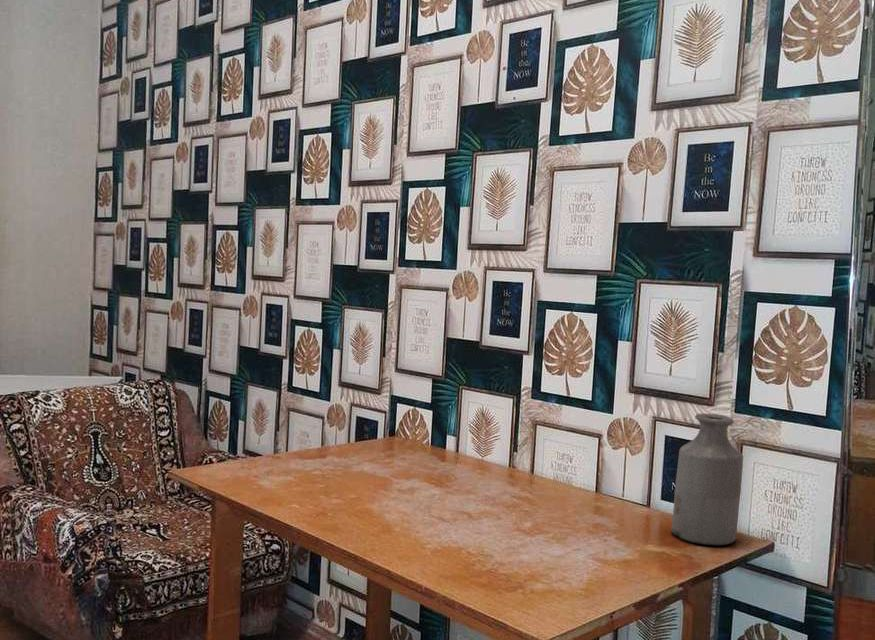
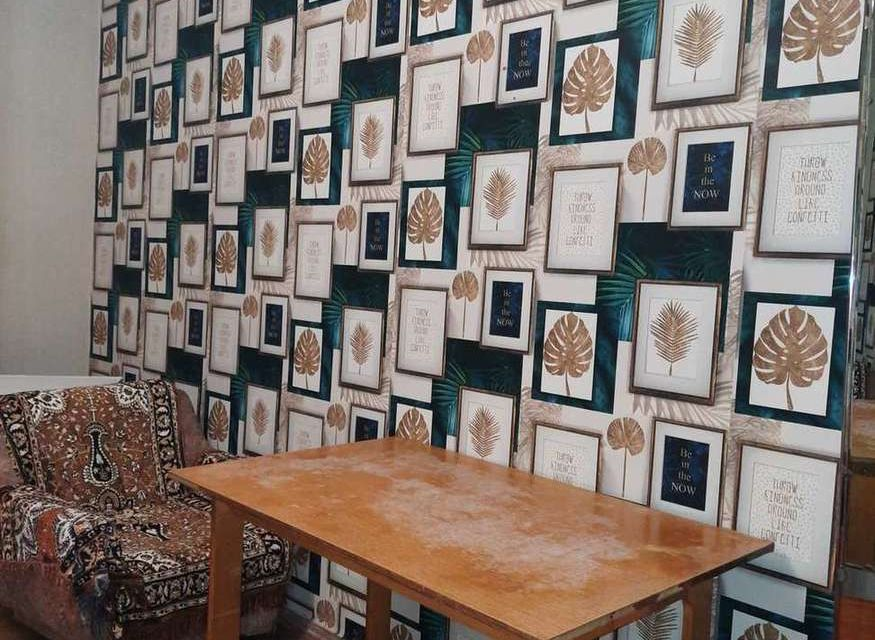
- bottle (708, 476)
